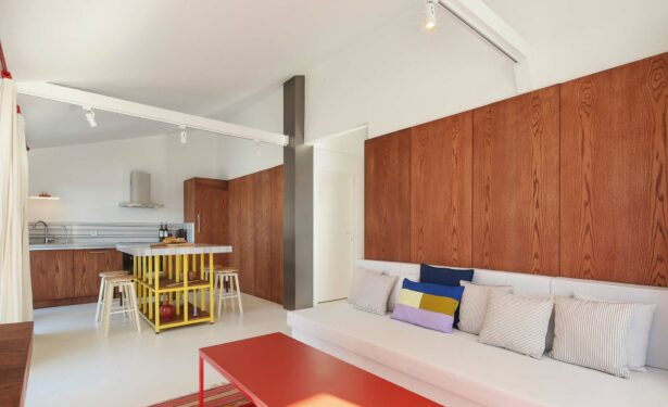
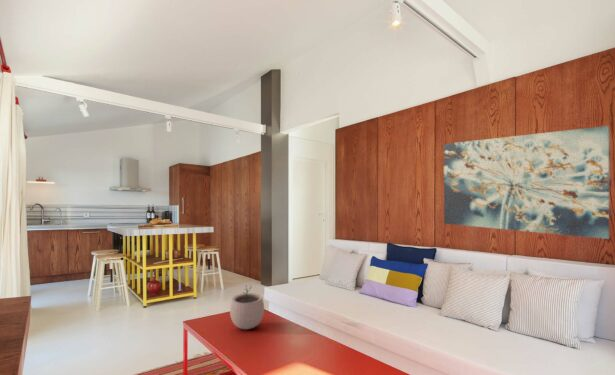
+ plant pot (247, 305)
+ wall art (512, 183)
